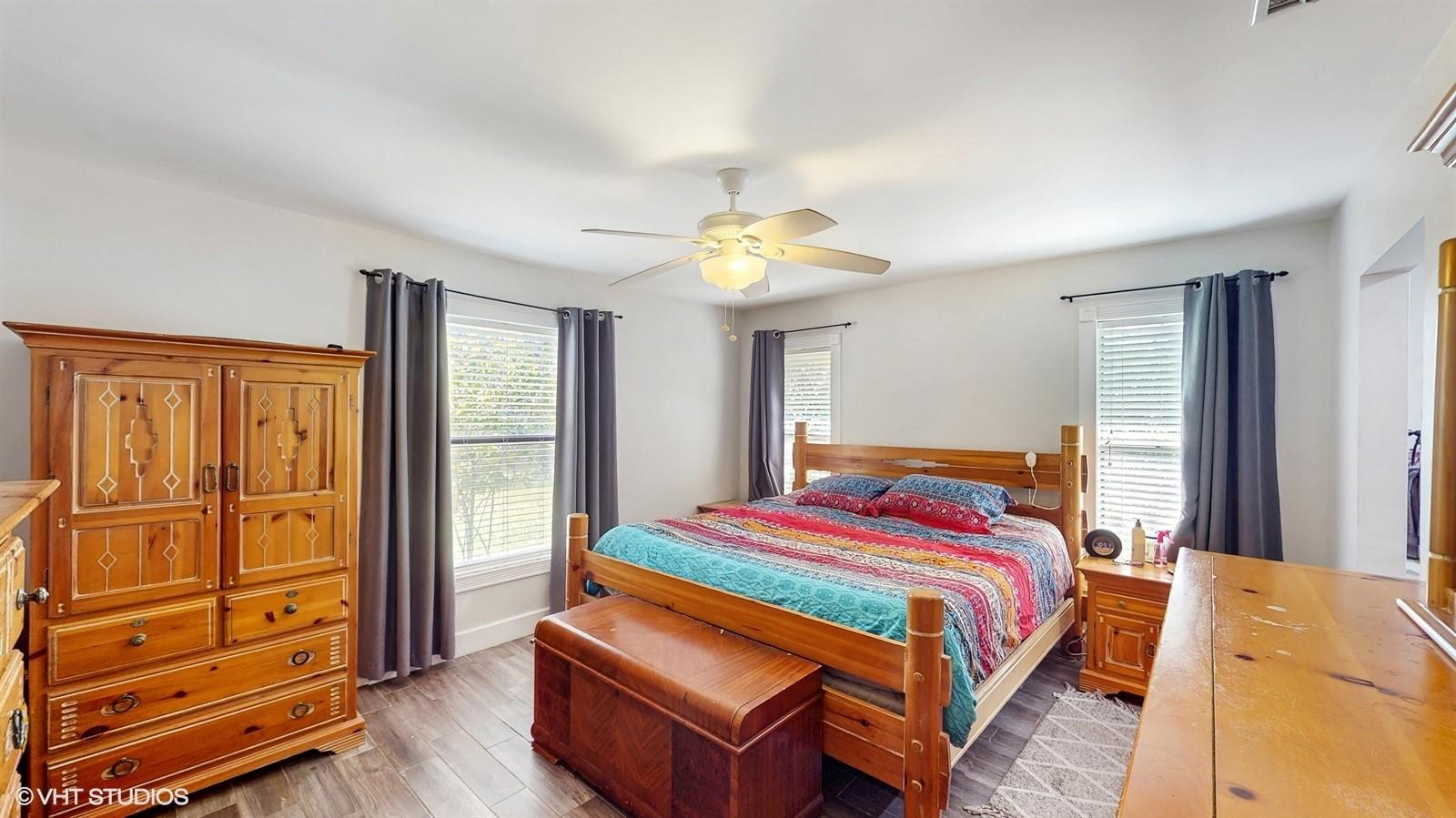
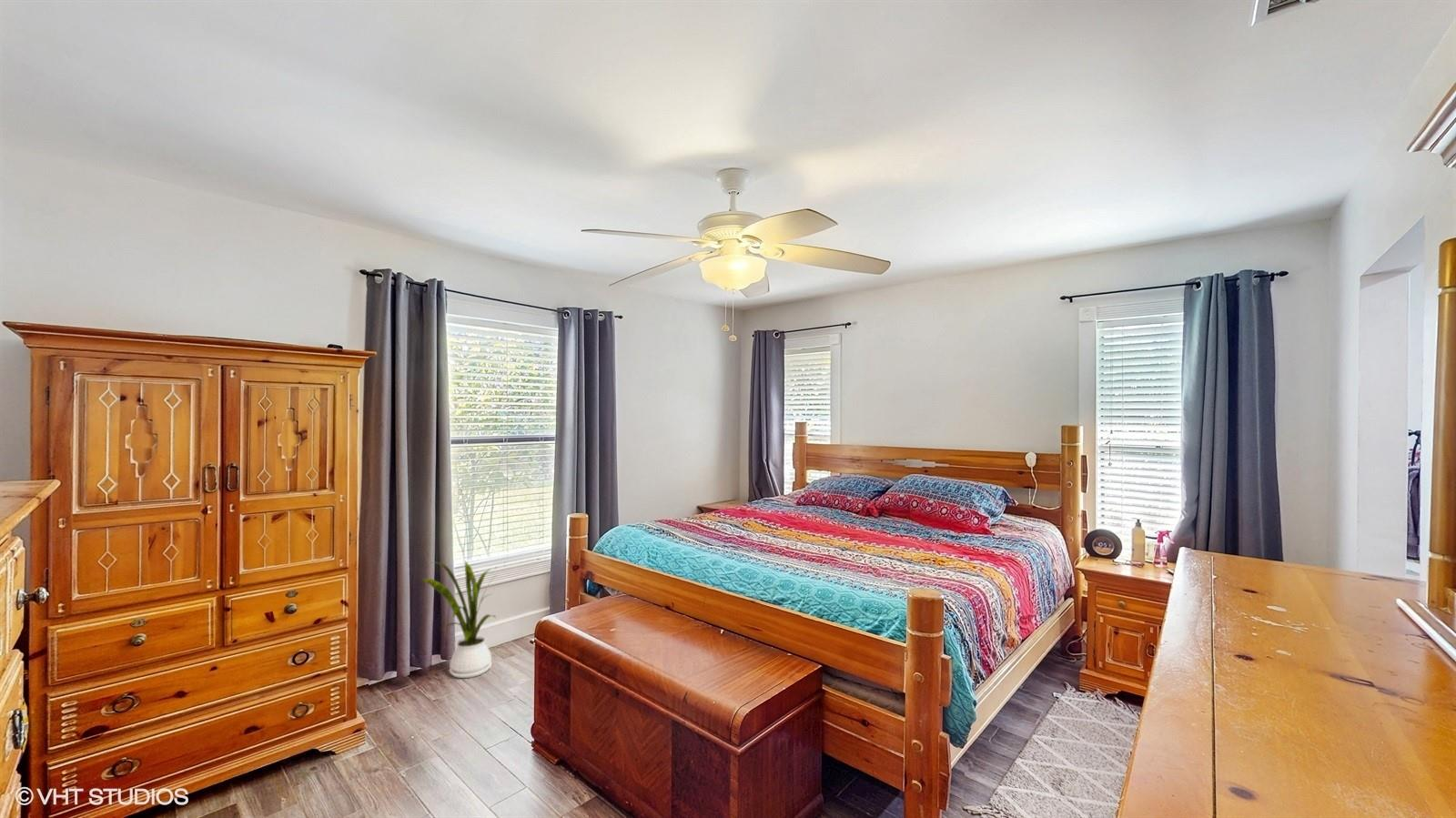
+ house plant (466, 612)
